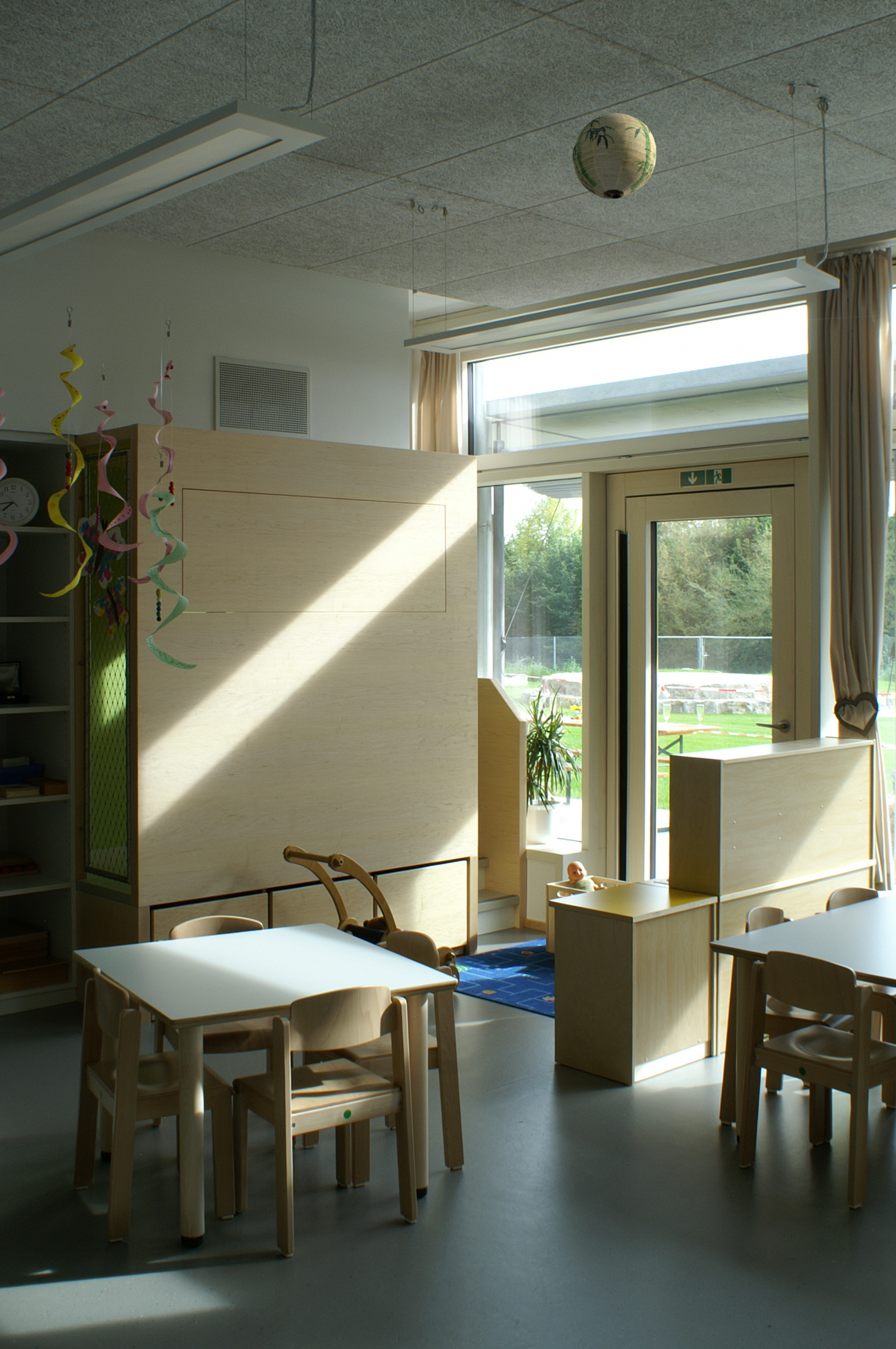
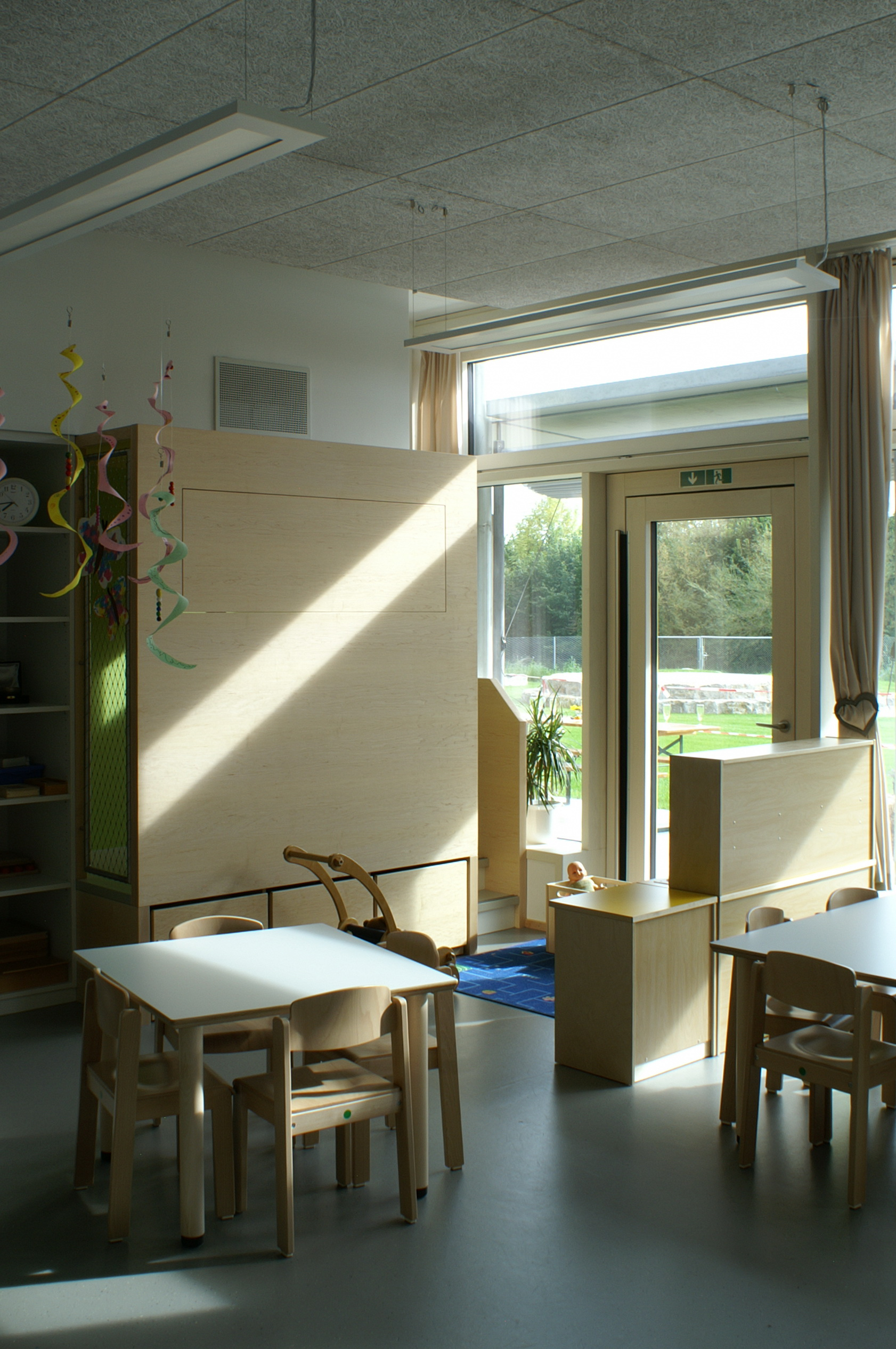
- paper lantern (614, 157)
